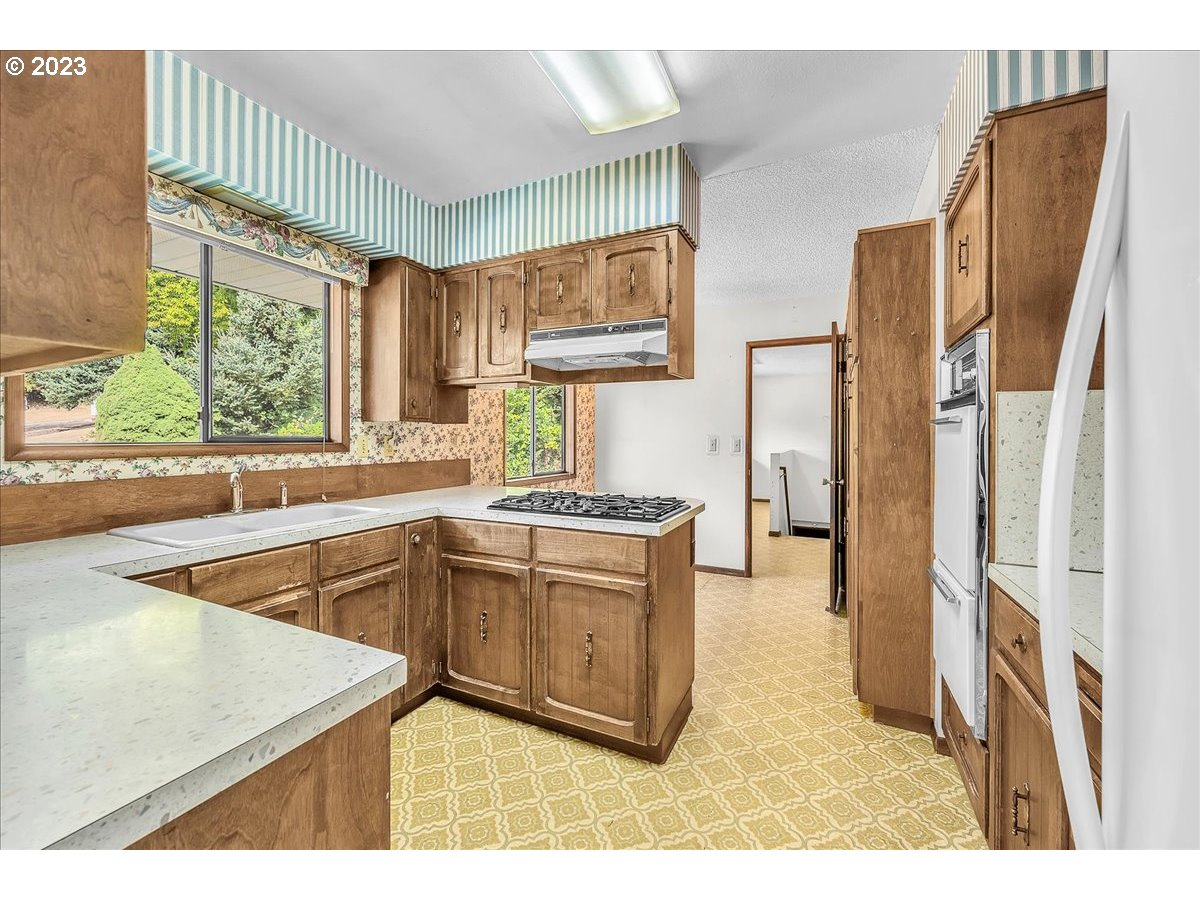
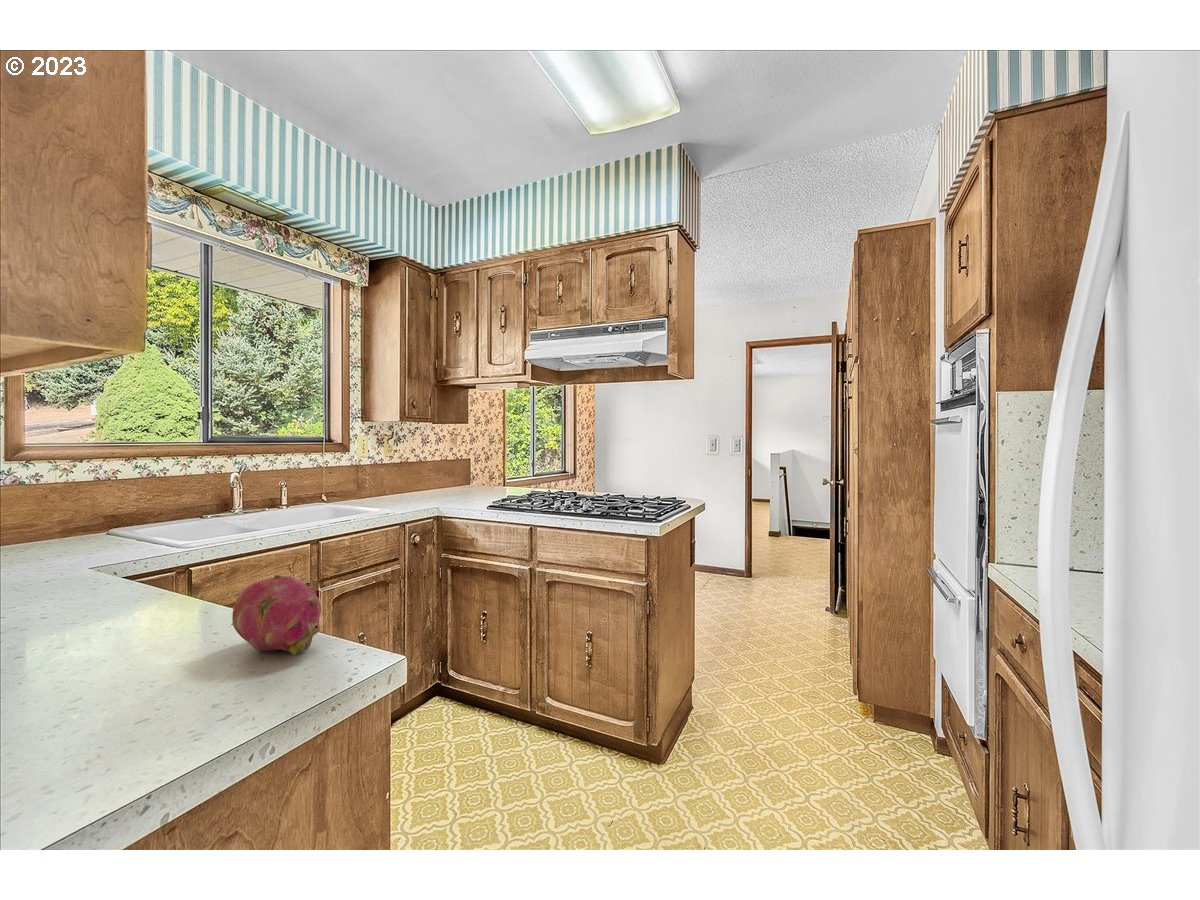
+ fruit (277, 611)
